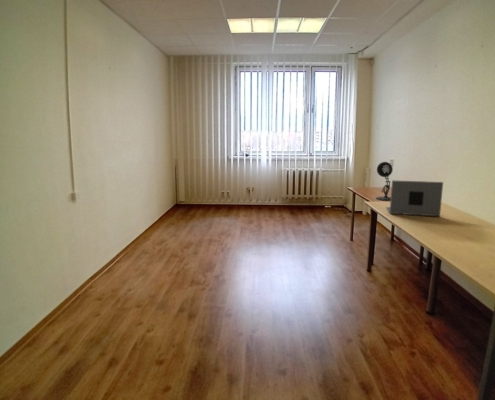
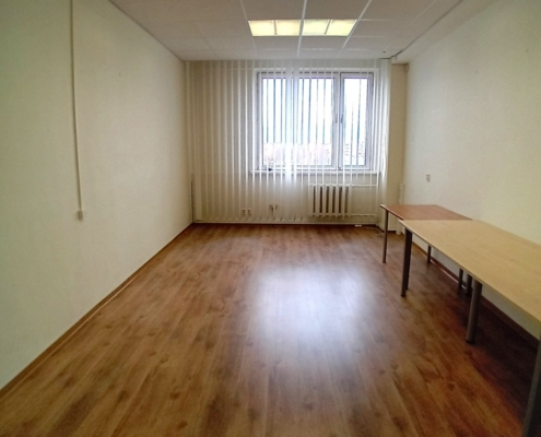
- desk lamp (386, 180)
- laptop (412, 196)
